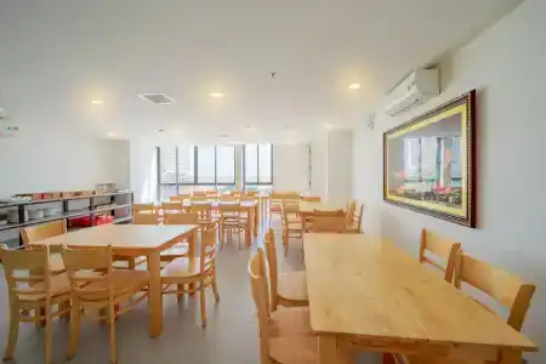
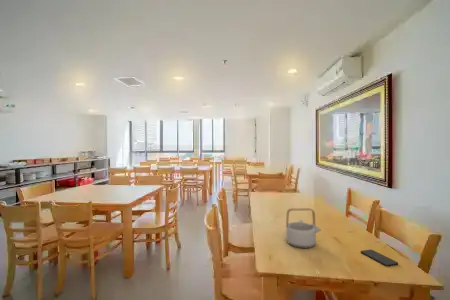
+ smartphone (378, 257)
+ teapot (303, 225)
